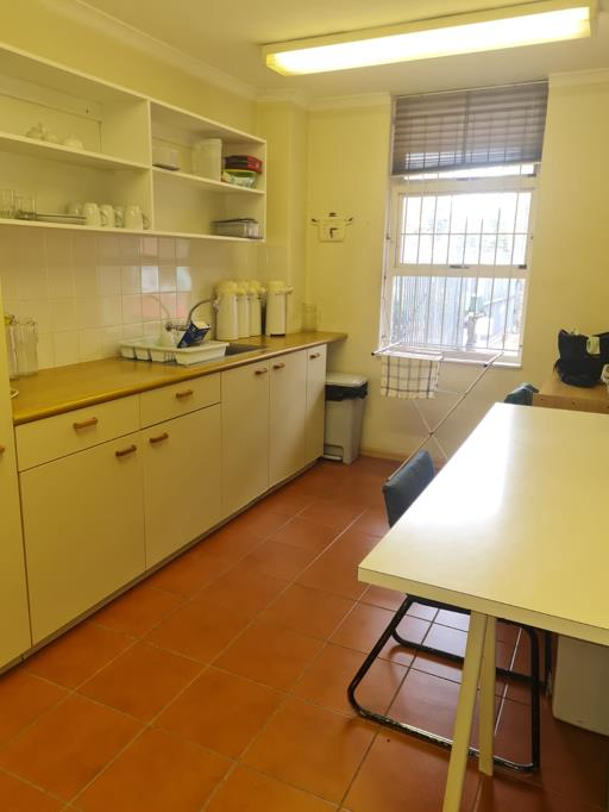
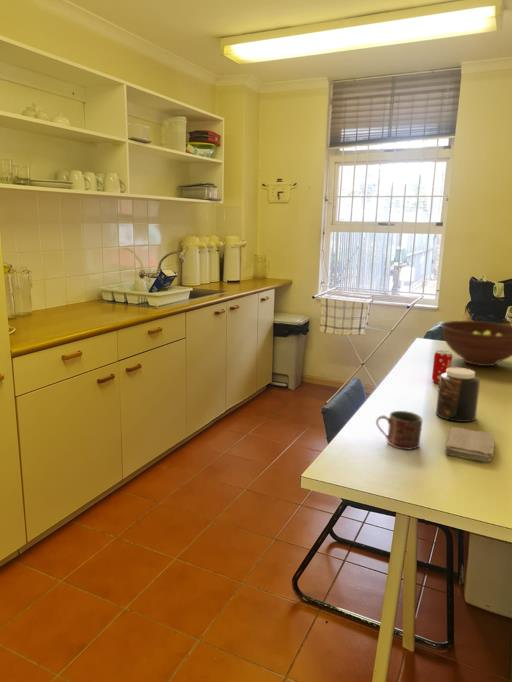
+ beverage can (442, 367)
+ fruit bowl (481, 345)
+ mug (398, 428)
+ jar (458, 393)
+ washcloth (470, 442)
